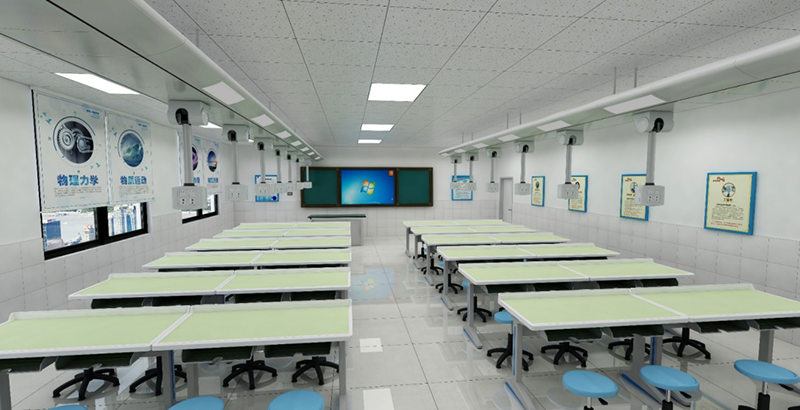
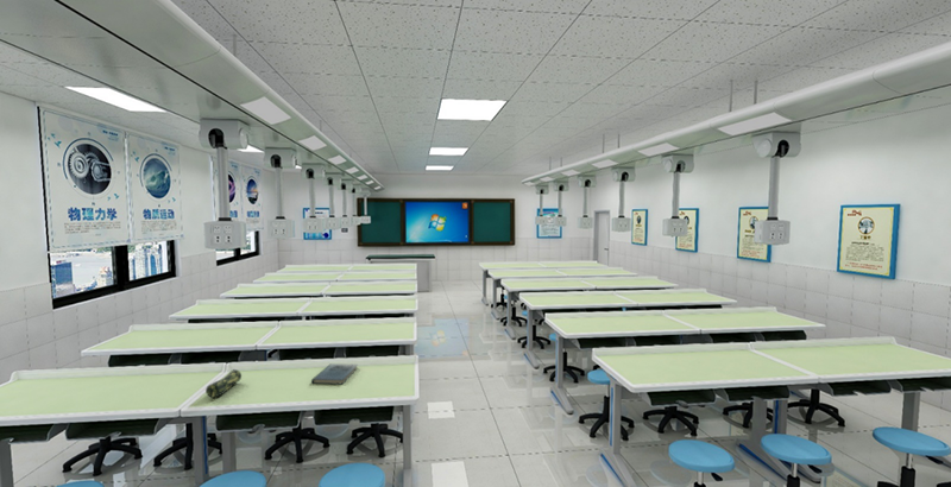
+ pencil case (225, 382)
+ book (335, 373)
